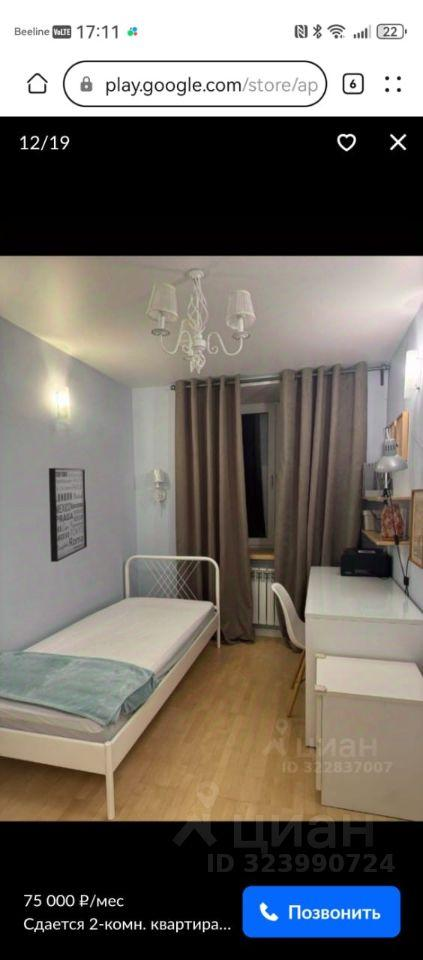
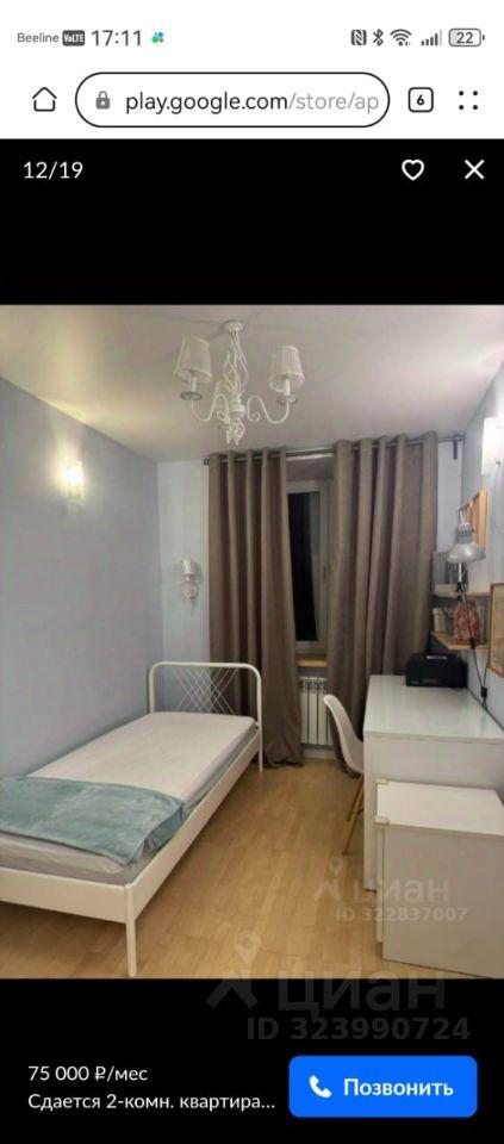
- wall art (69, 511)
